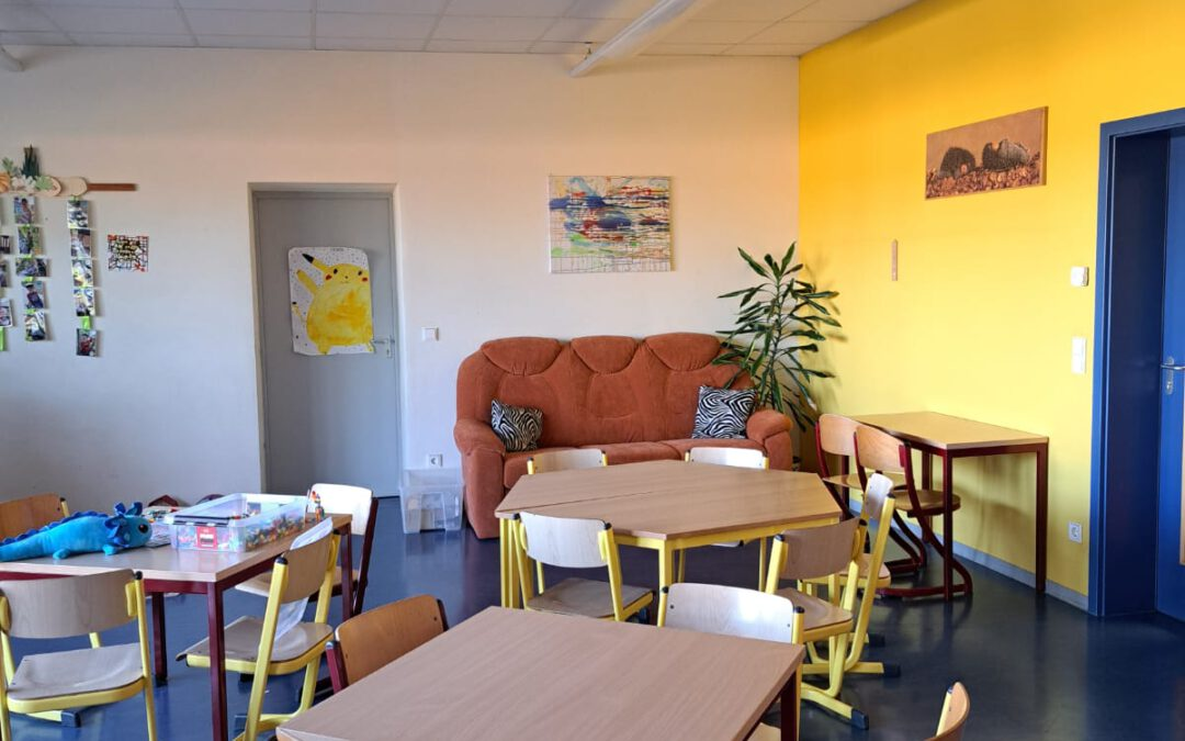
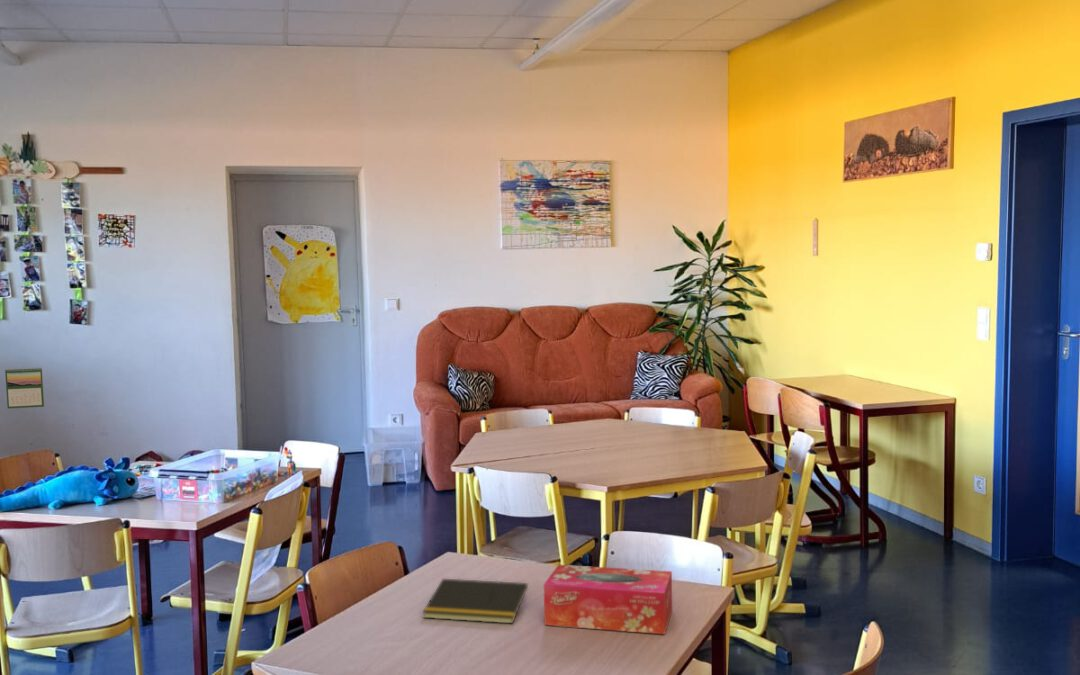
+ notepad (476, 599)
+ calendar (24, 387)
+ tissue box (609, 597)
